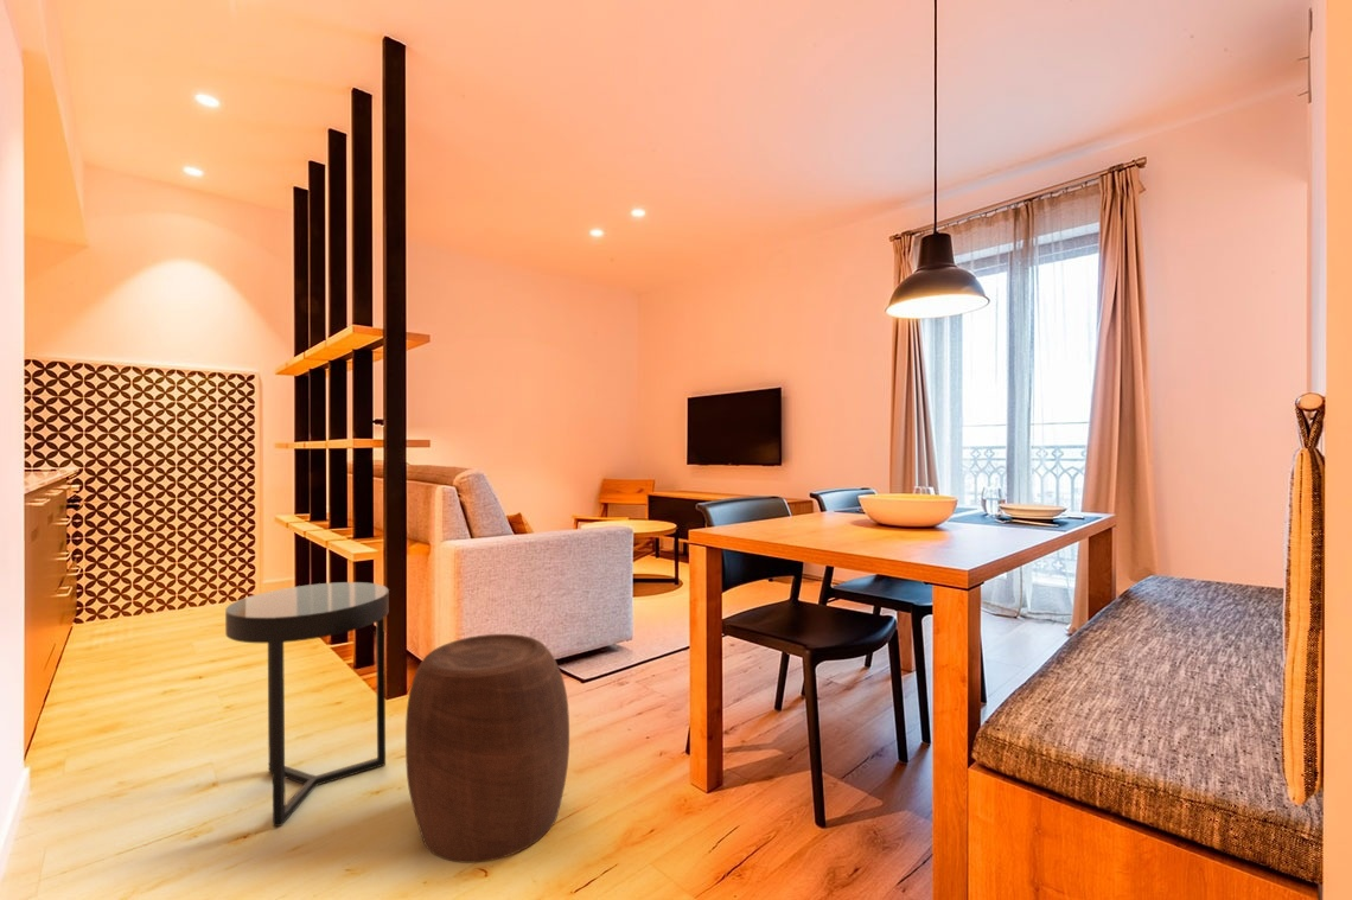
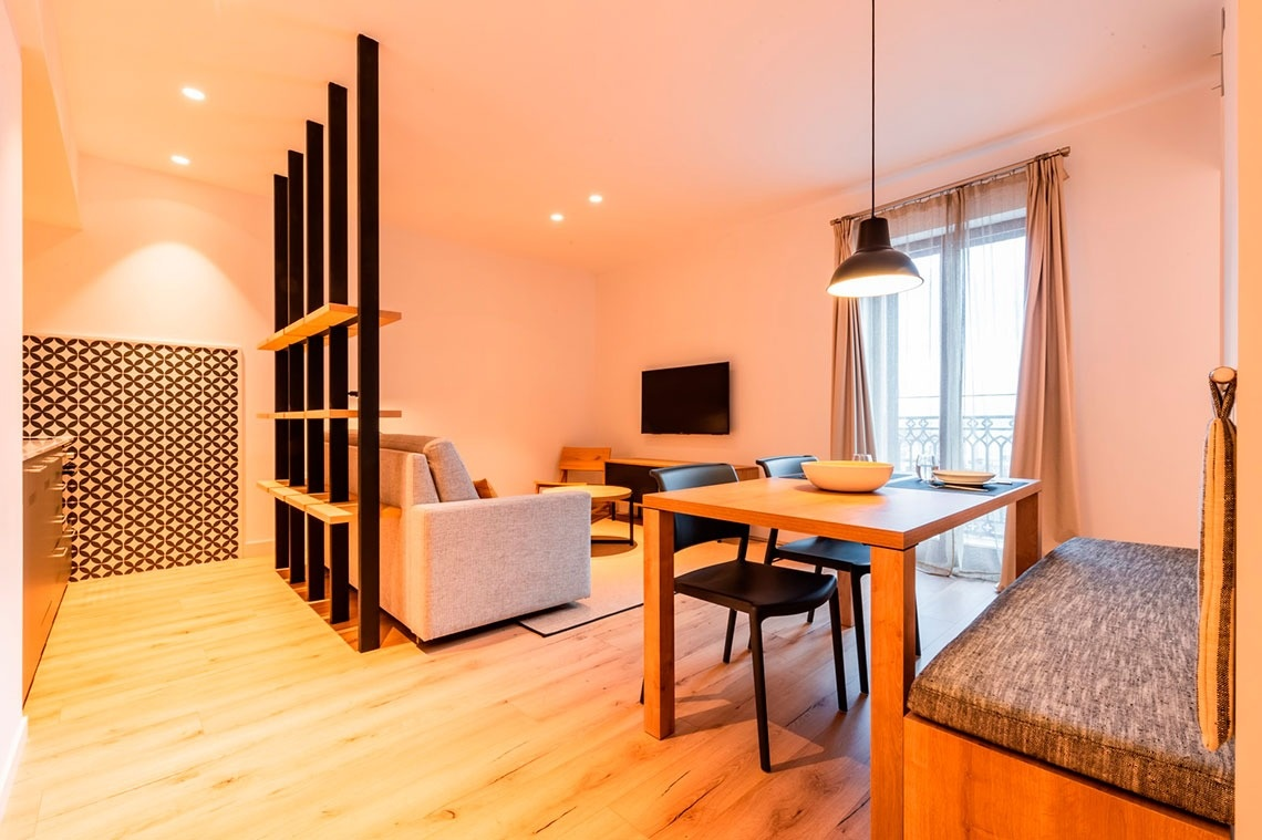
- stool (490, 733)
- side table (283, 691)
